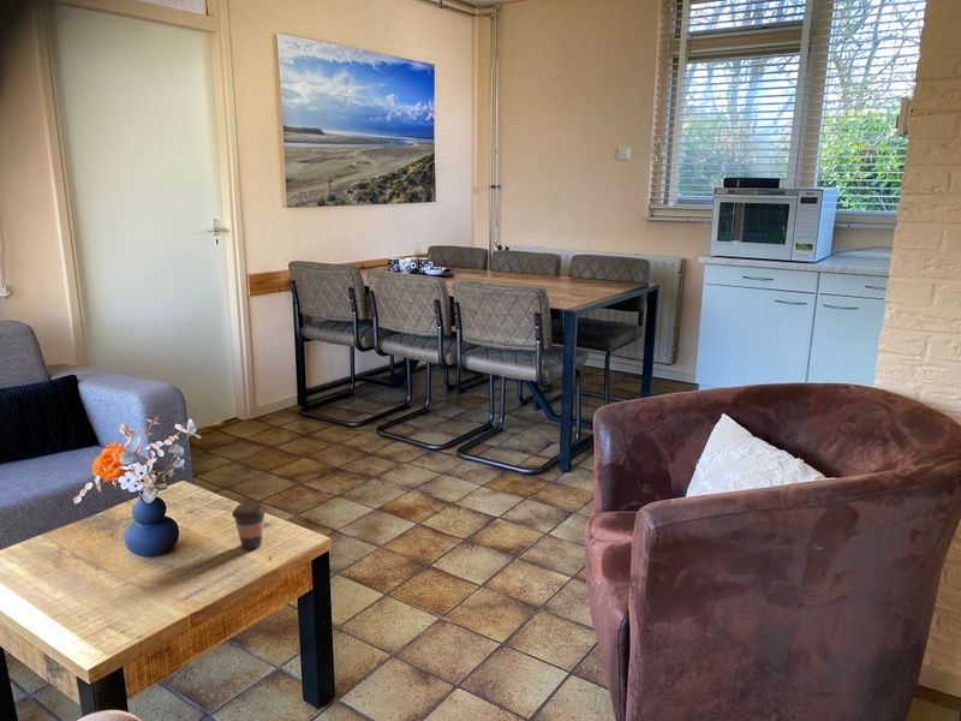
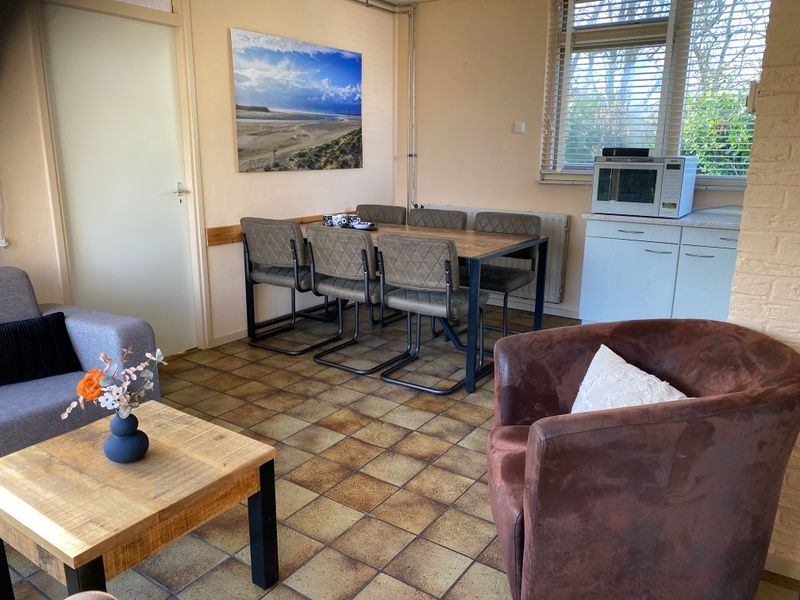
- coffee cup (250, 525)
